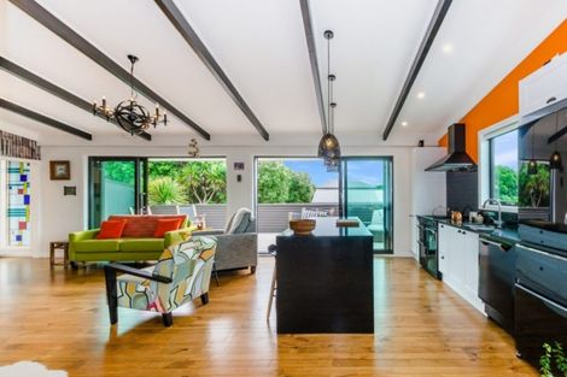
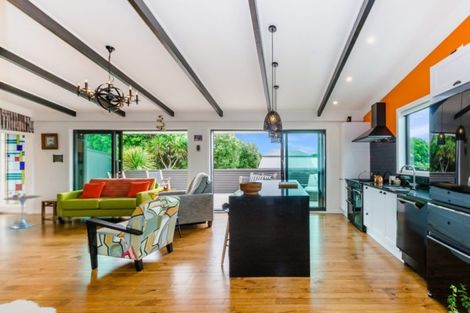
+ side table (22, 209)
